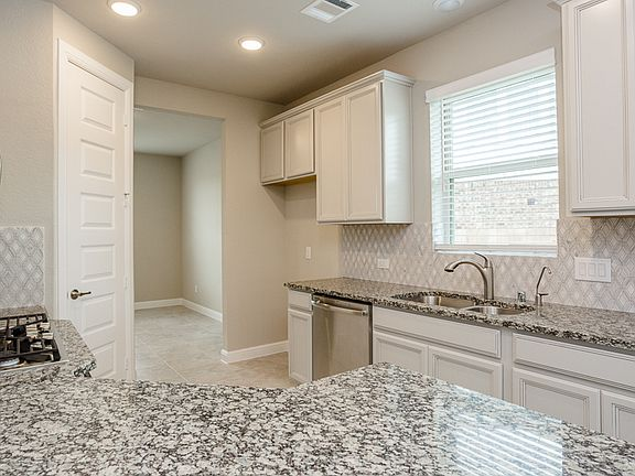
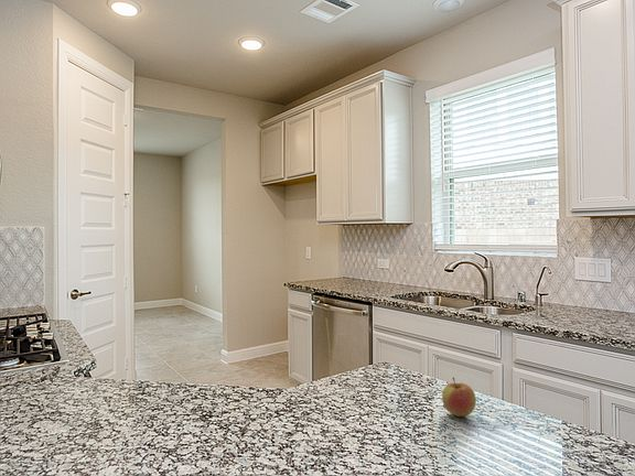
+ apple (459, 396)
